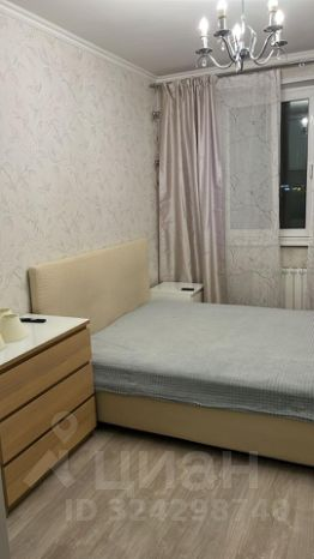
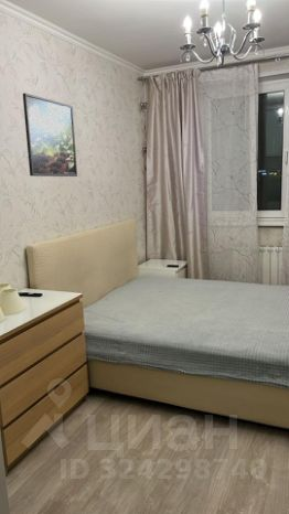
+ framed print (52, 138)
